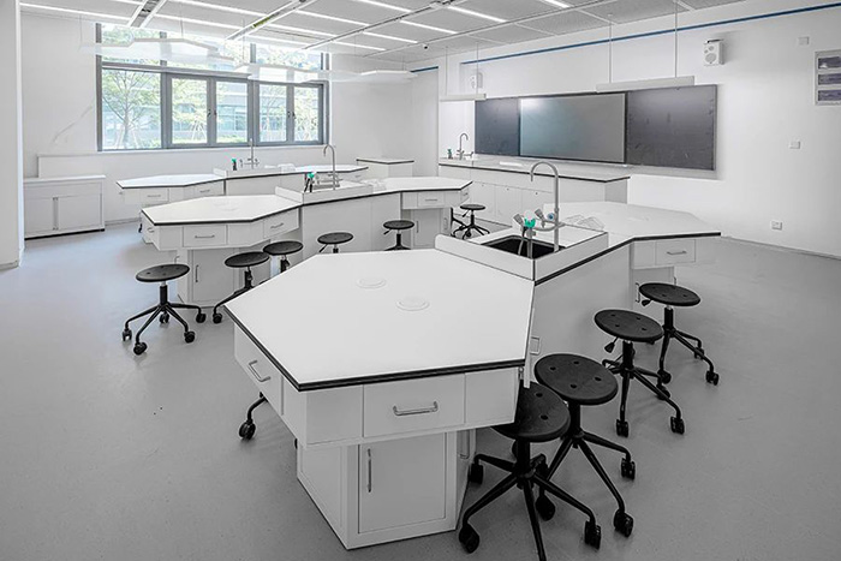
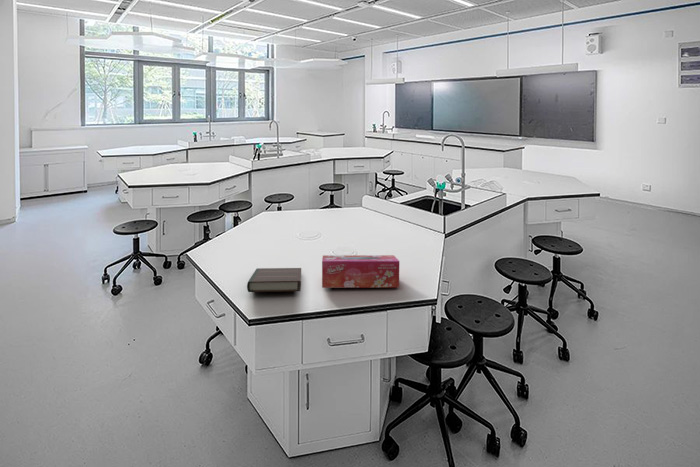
+ book (276, 279)
+ tissue box (359, 270)
